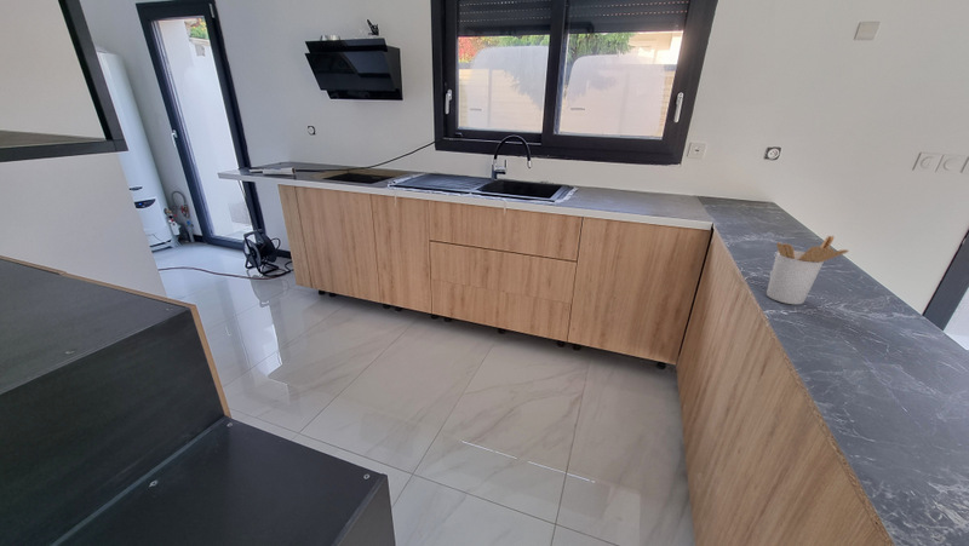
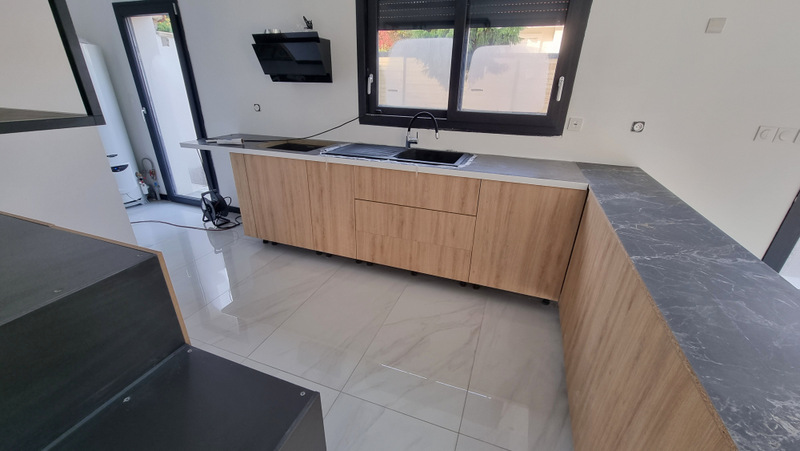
- utensil holder (802, 270)
